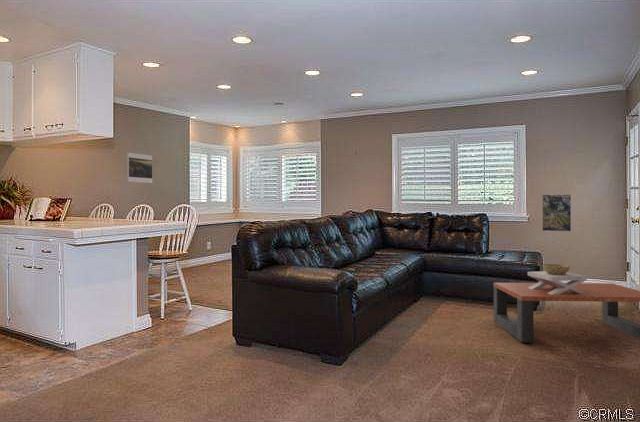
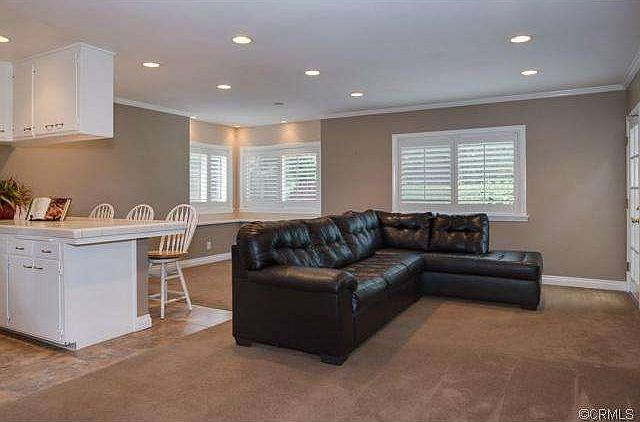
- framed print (556, 212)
- decorative bowl (556, 277)
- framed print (140, 168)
- coffee table (570, 300)
